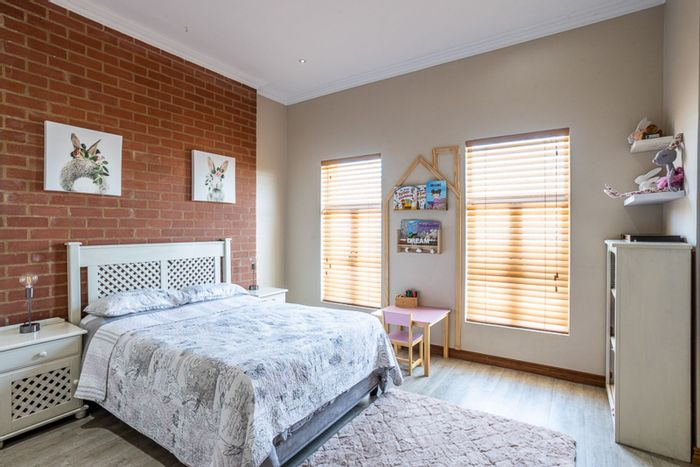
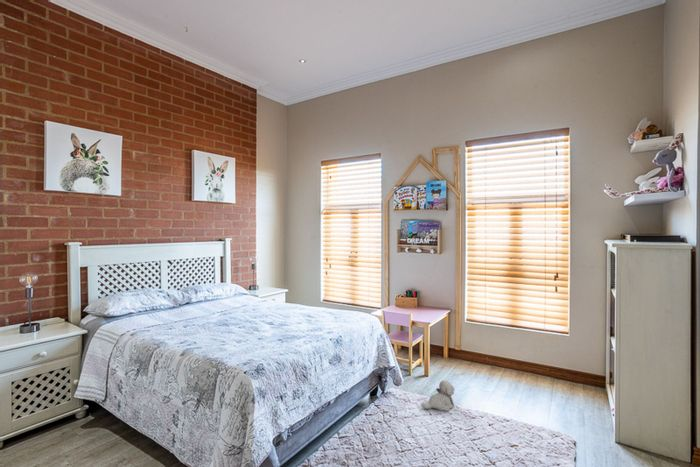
+ plush toy (437, 393)
